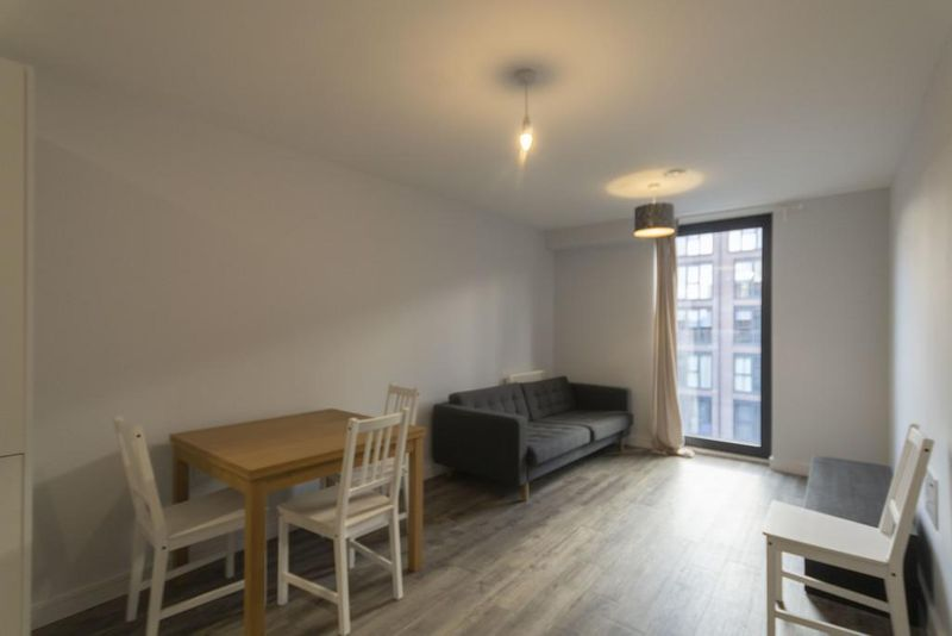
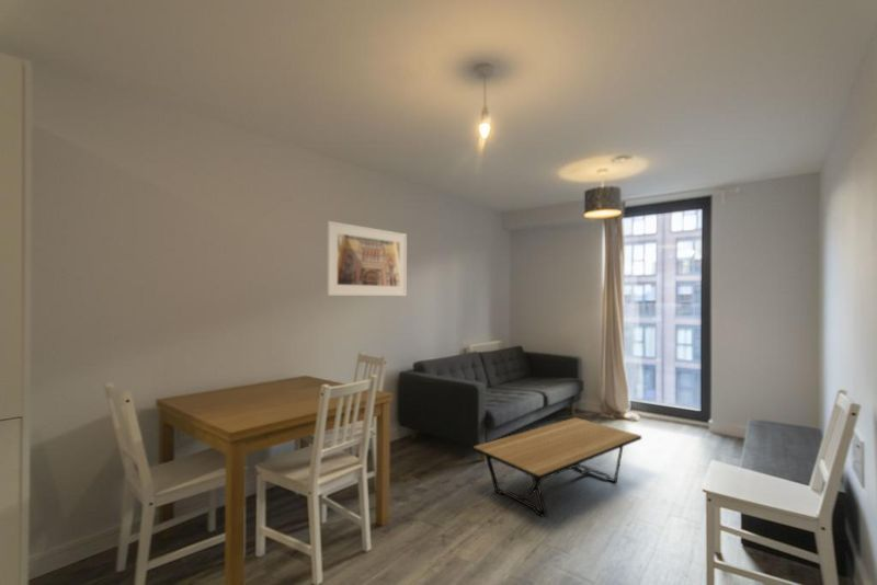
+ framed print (369, 262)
+ coffee table (560, 463)
